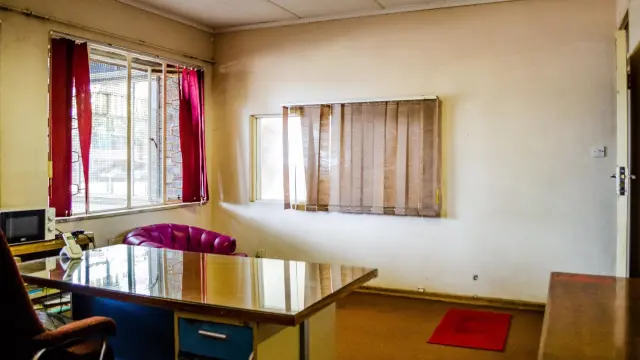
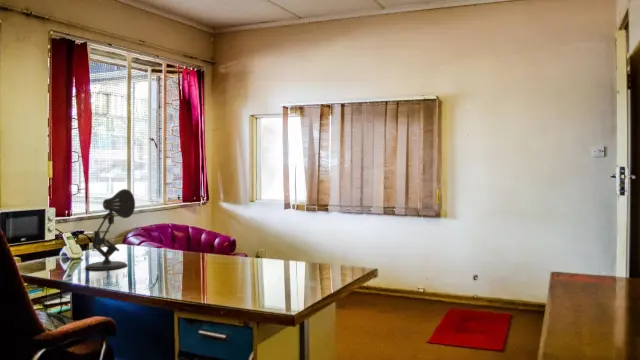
+ desk lamp (108, 227)
